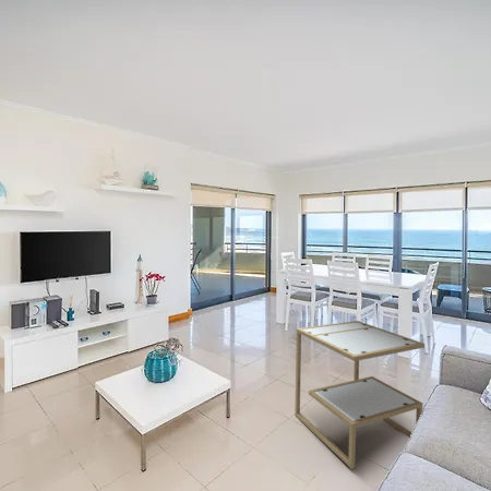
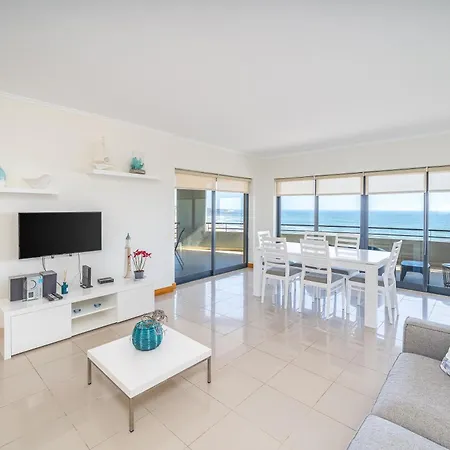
- side table (355, 382)
